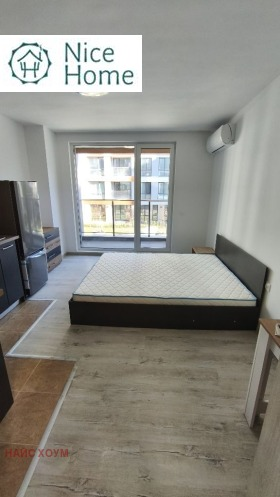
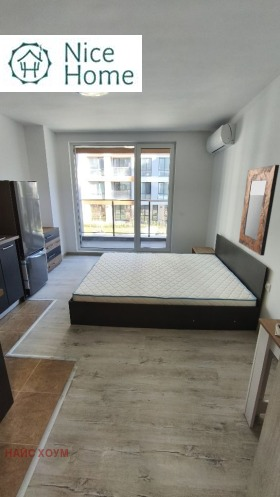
+ home mirror (255, 210)
